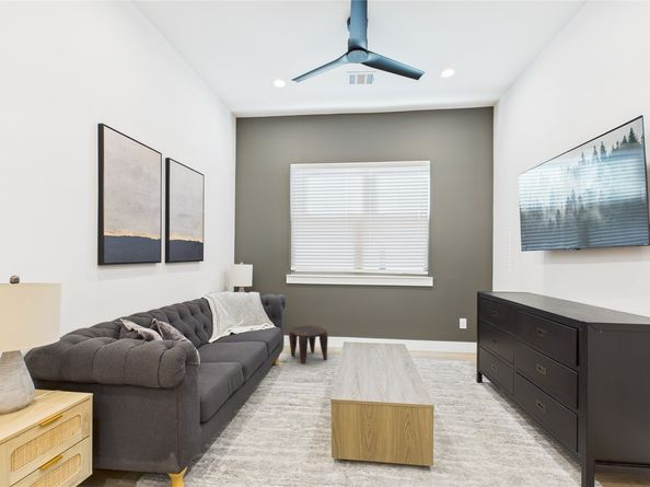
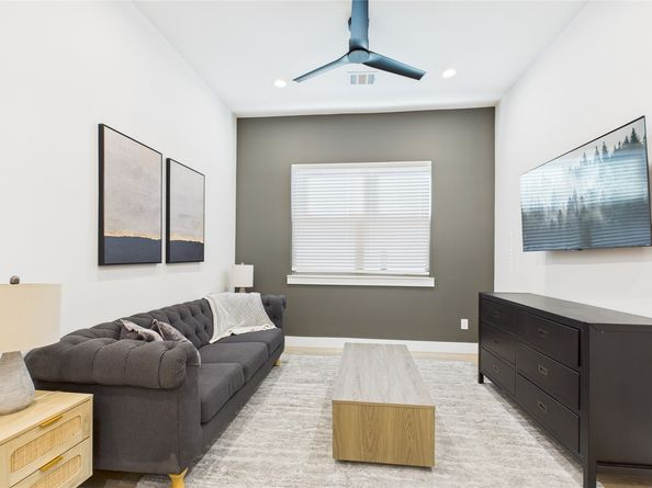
- stool (306, 344)
